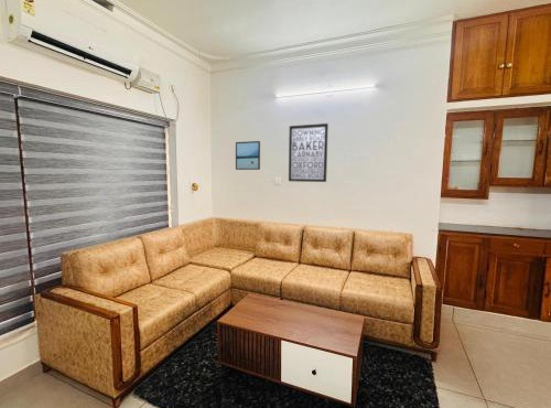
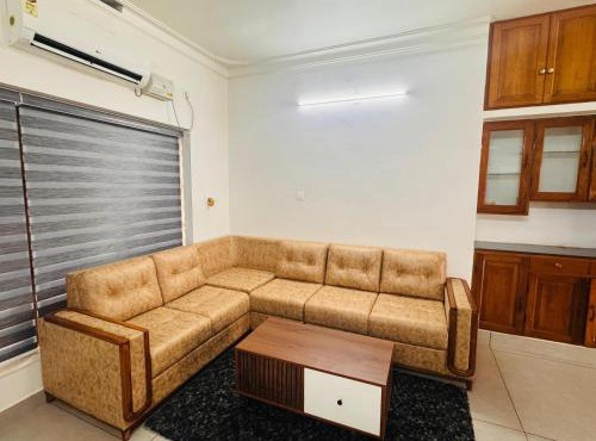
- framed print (247, 155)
- wall art (307, 153)
